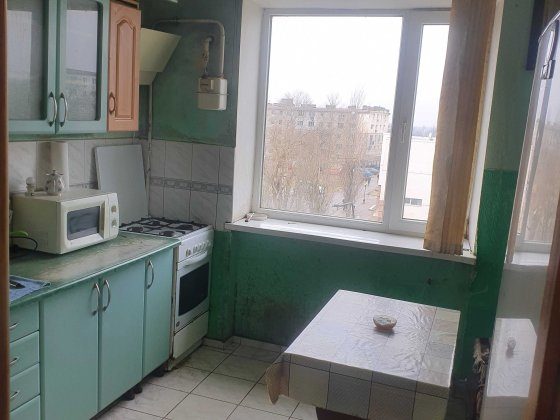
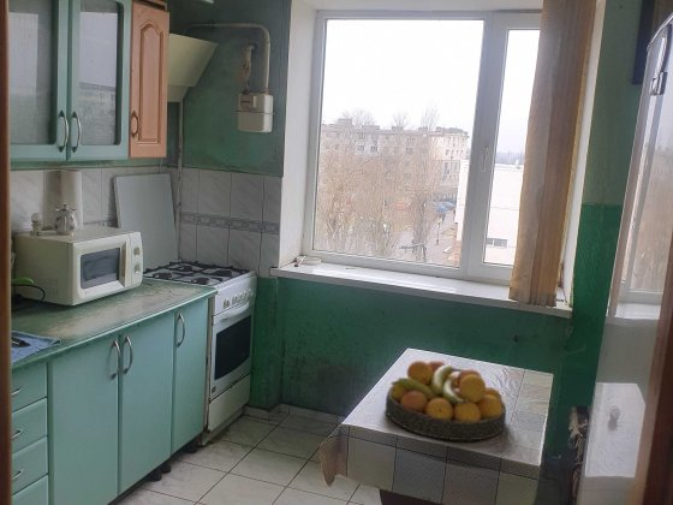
+ fruit bowl (446, 391)
